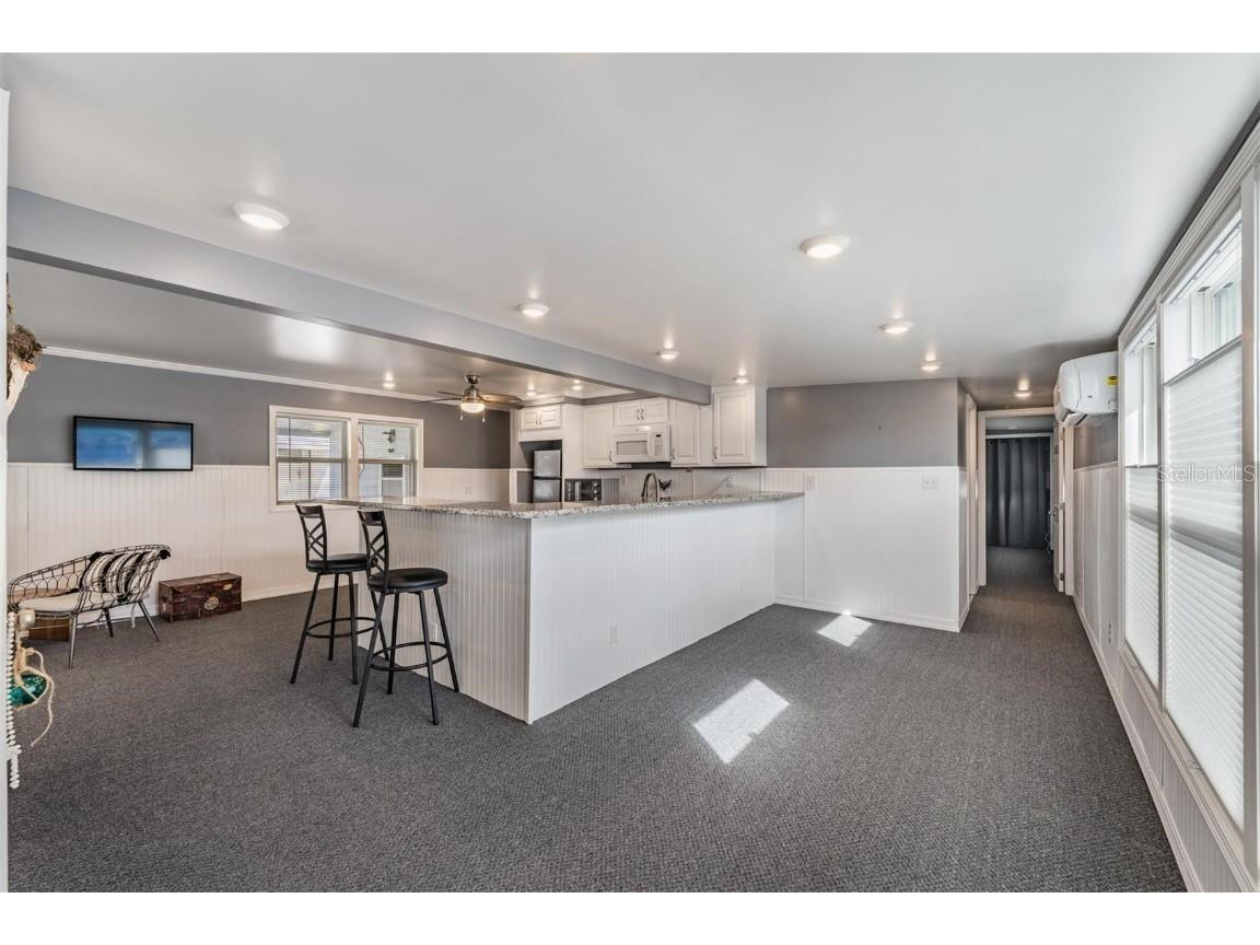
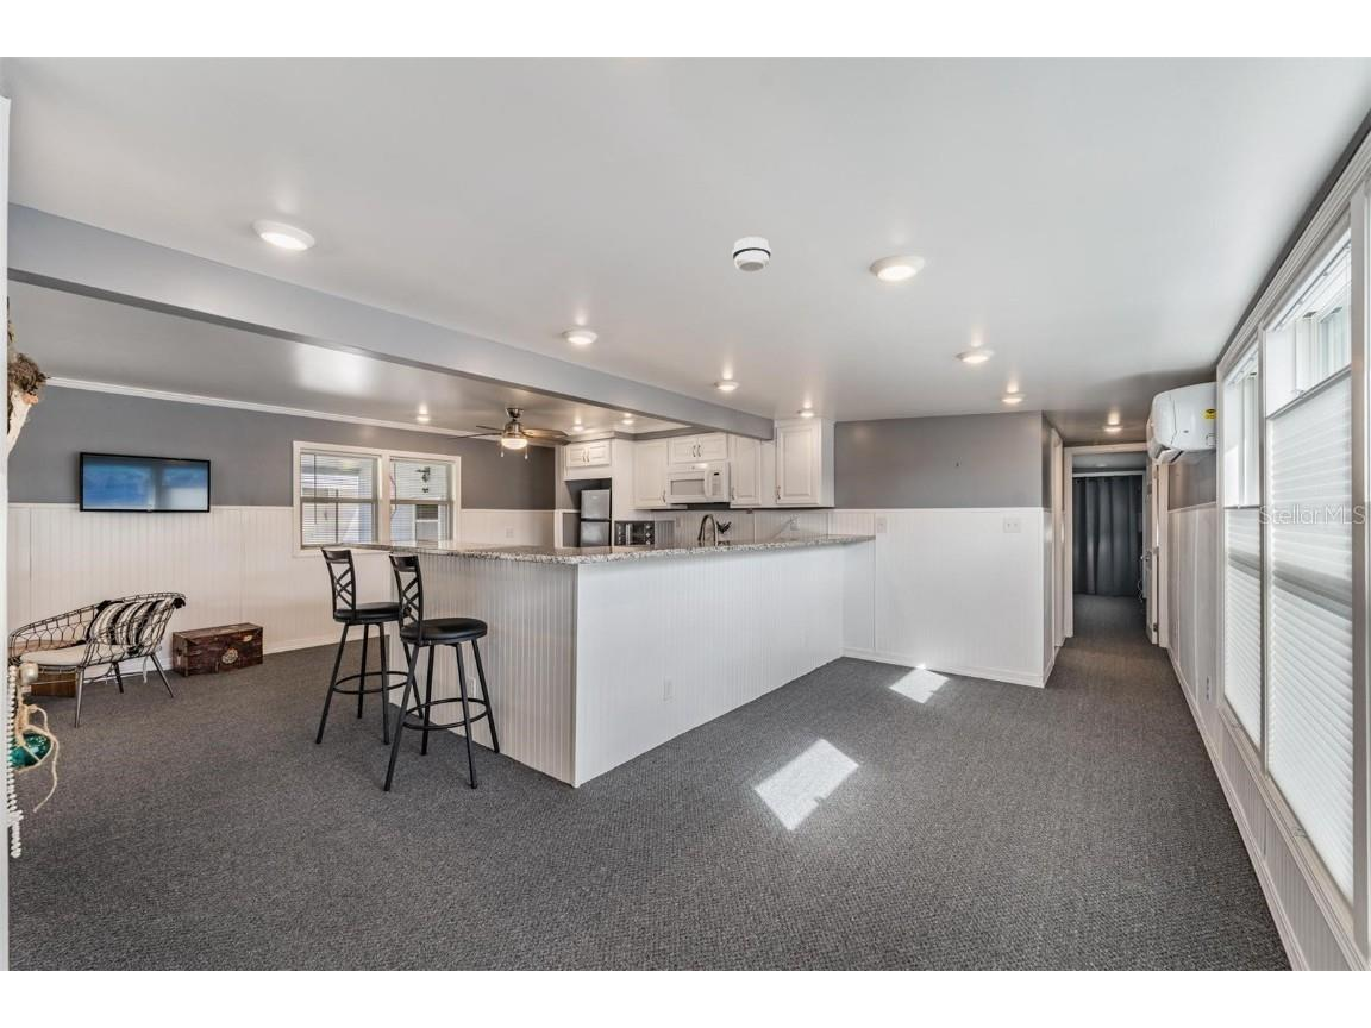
+ smoke detector (751, 255)
